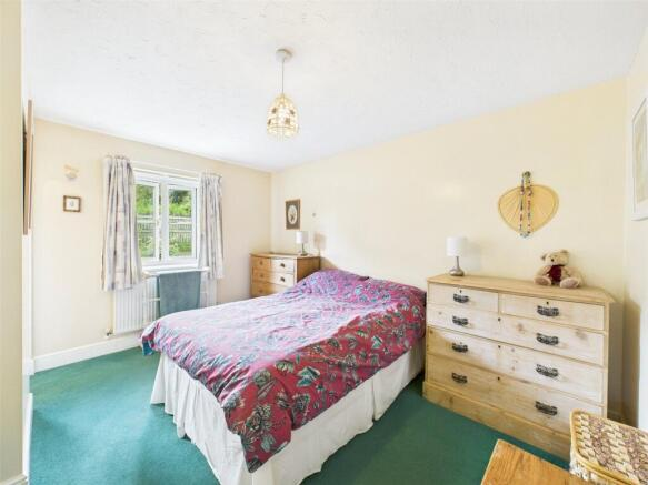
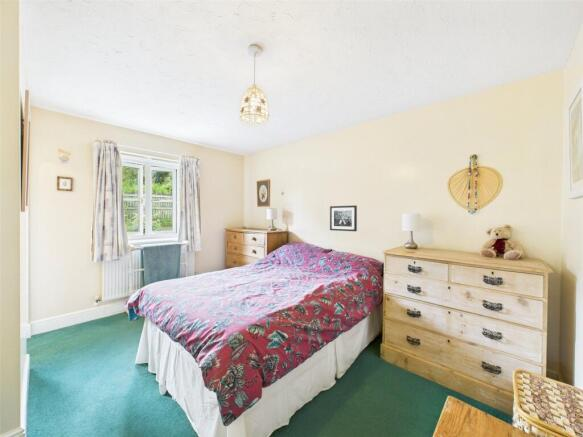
+ wall art (342, 218)
